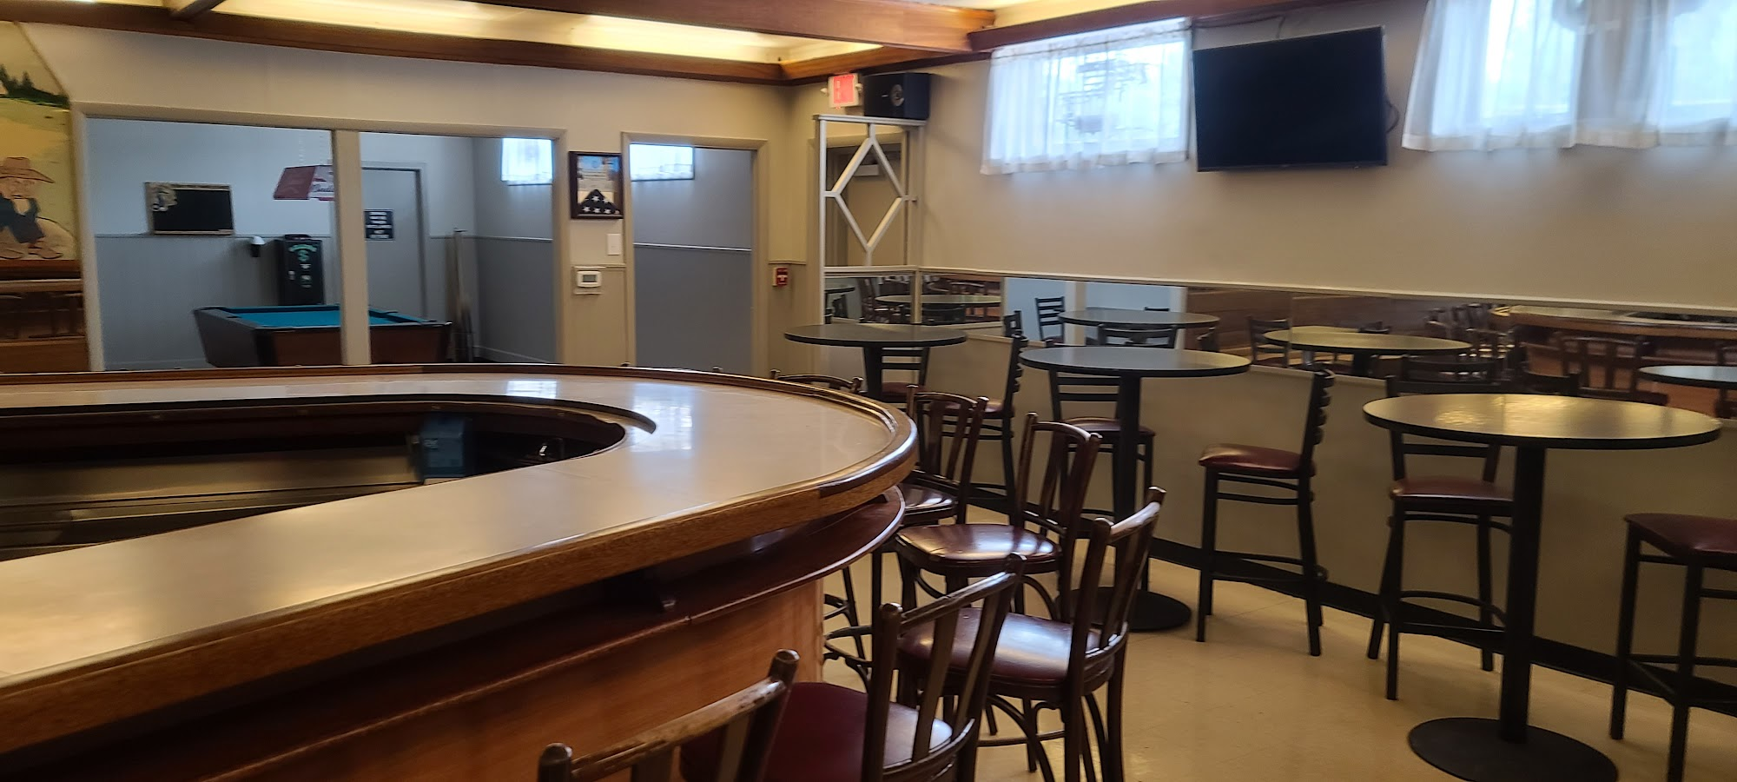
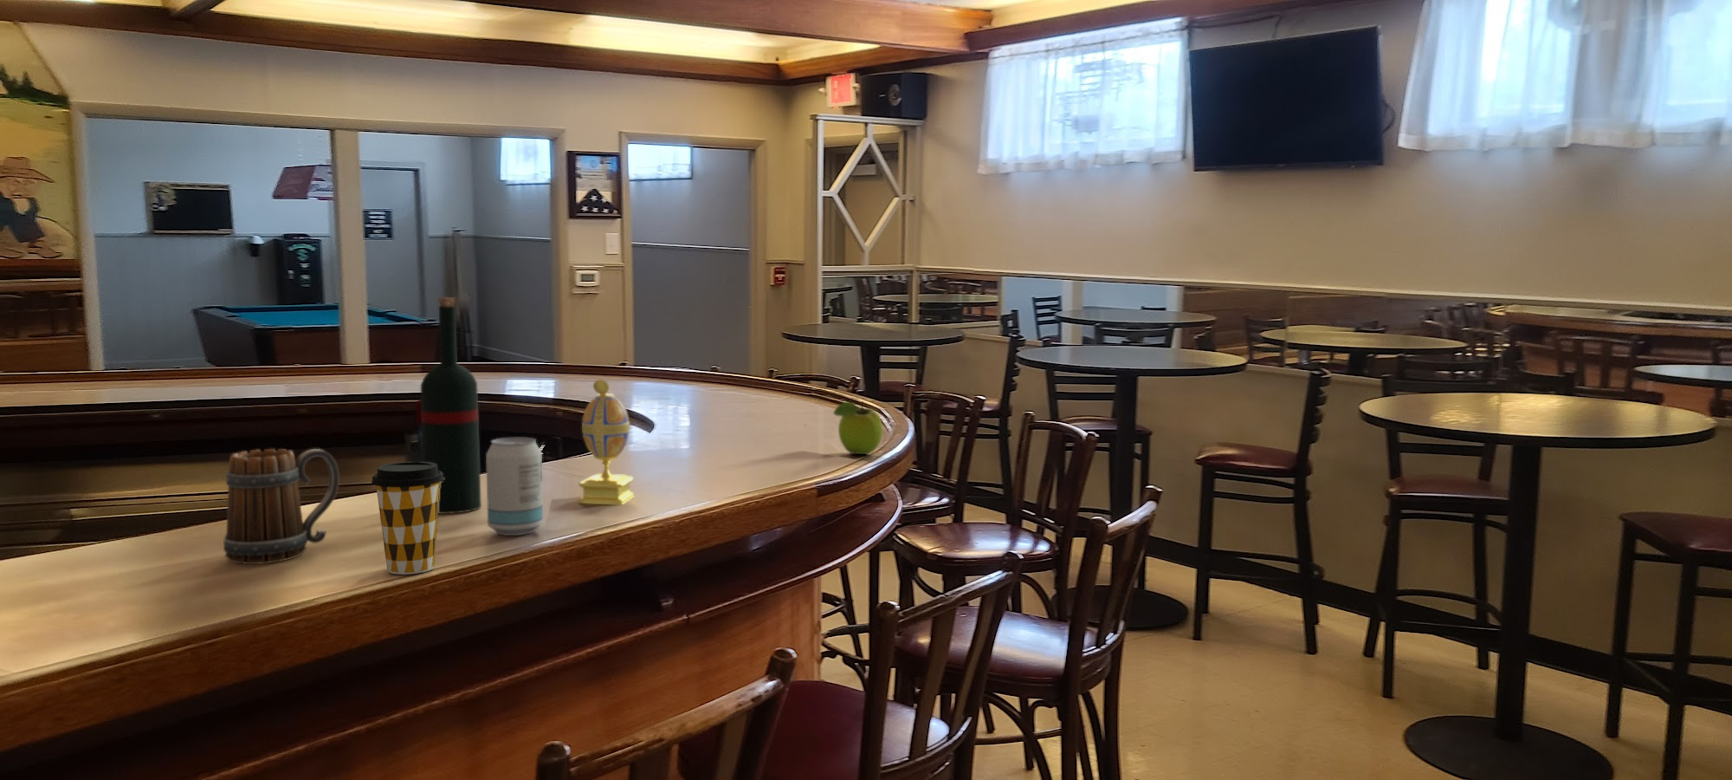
+ wine bottle (444, 403)
+ beer mug (282, 502)
+ fruit (856, 426)
+ coffee cup (409, 517)
+ decorative egg (605, 439)
+ beverage can (515, 485)
